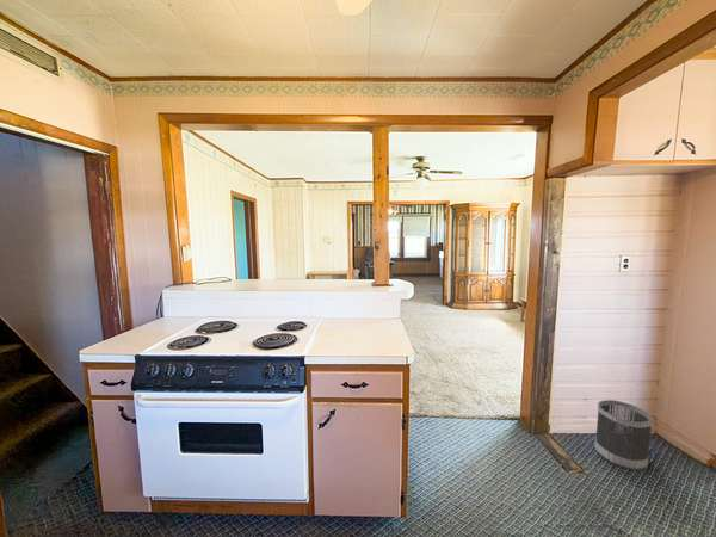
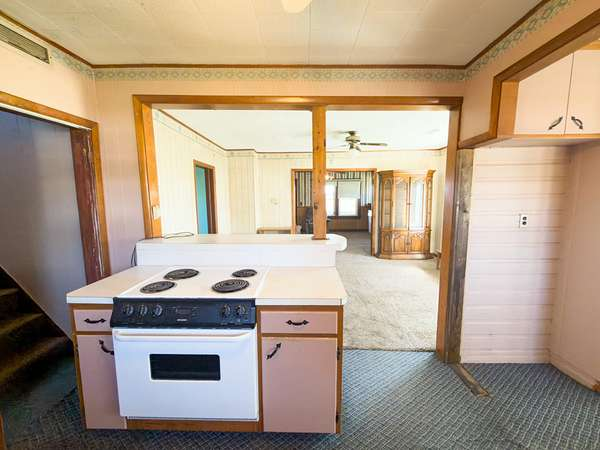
- wastebasket (622, 432)
